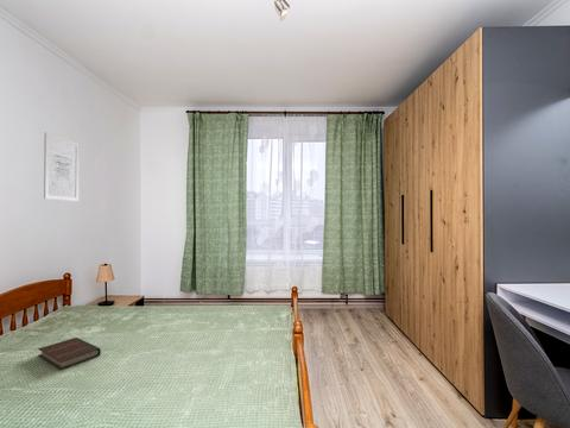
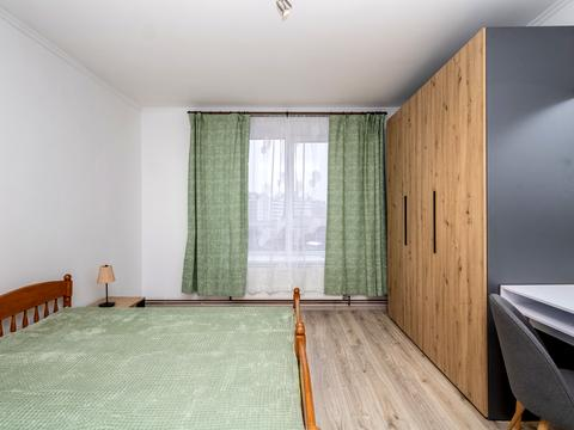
- wall art (62, 169)
- book (69, 351)
